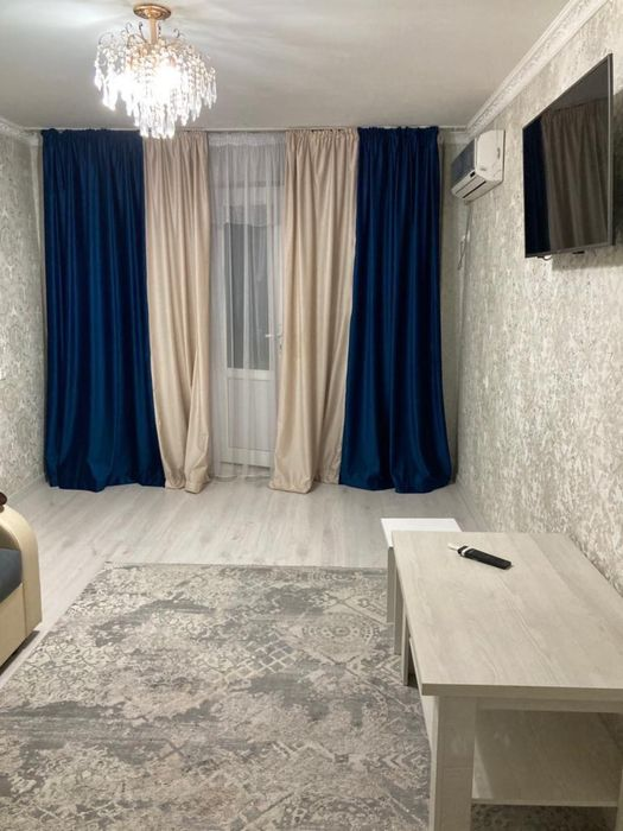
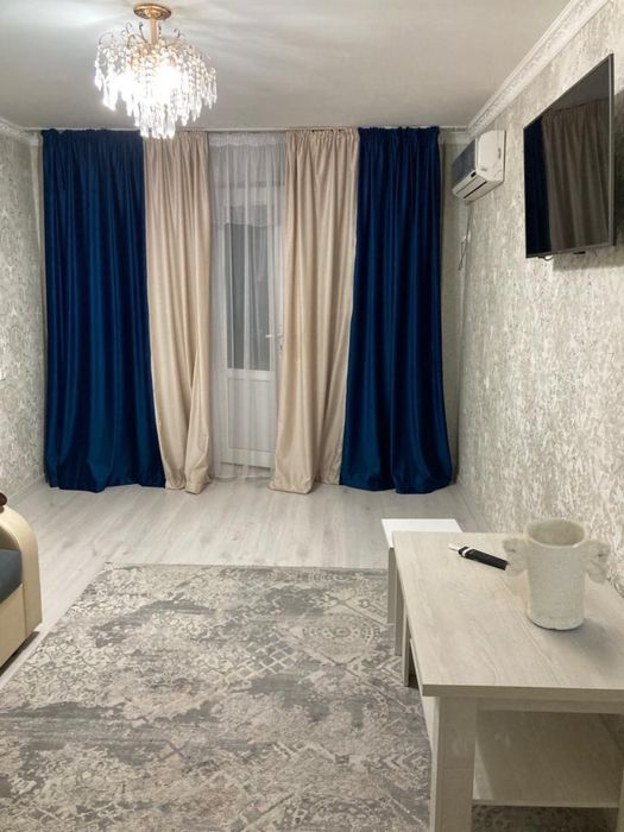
+ decorative vase (554, 573)
